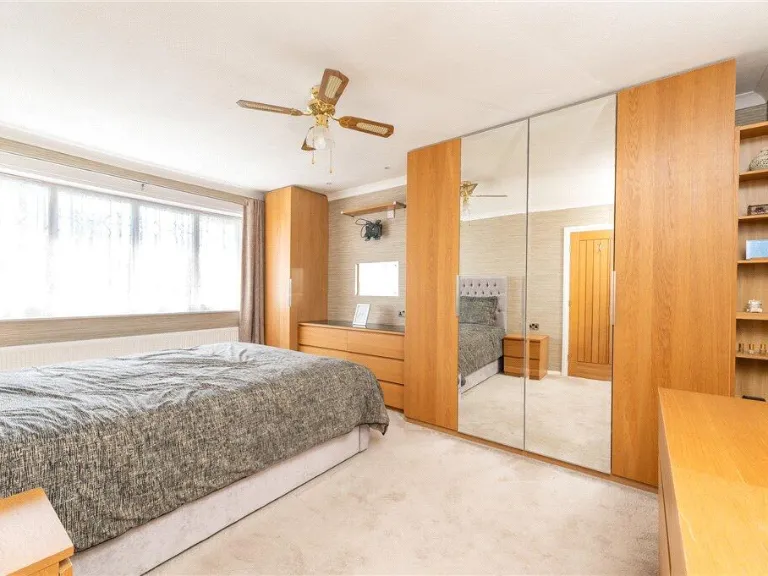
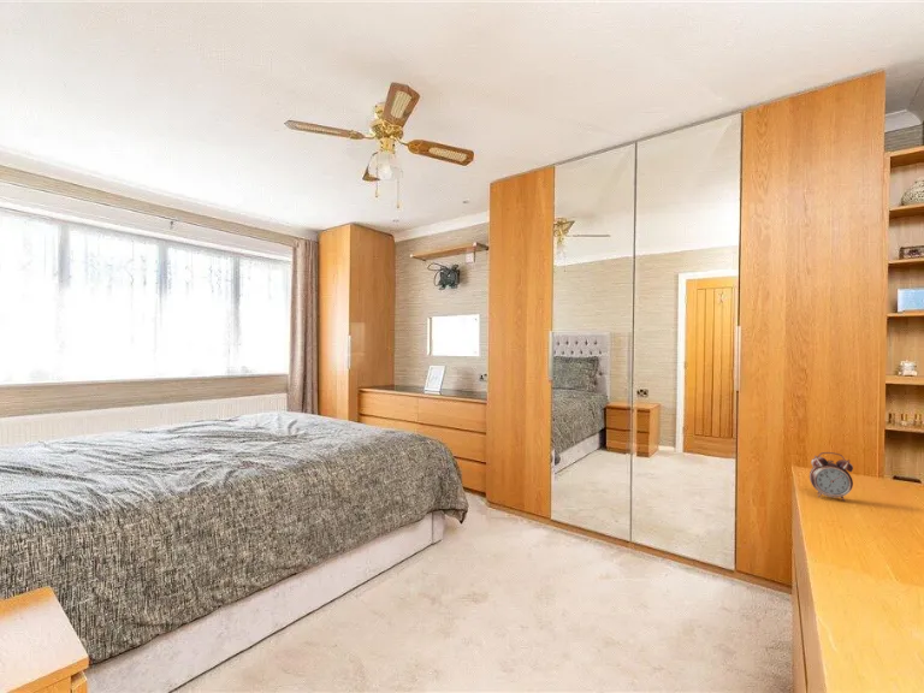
+ alarm clock (830, 475)
